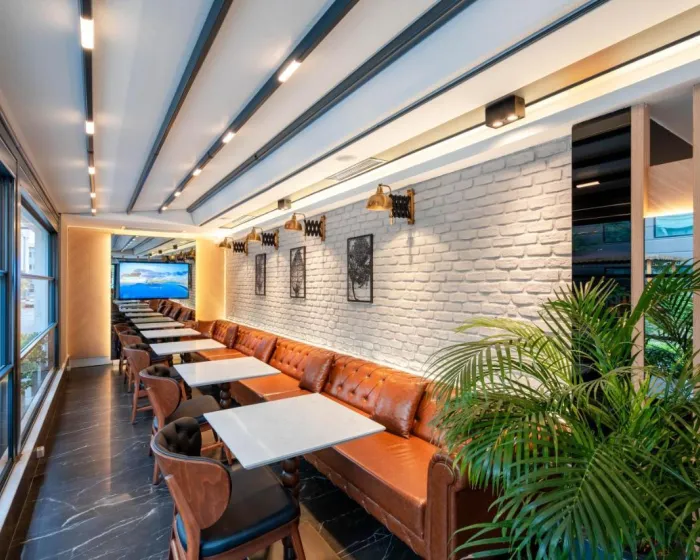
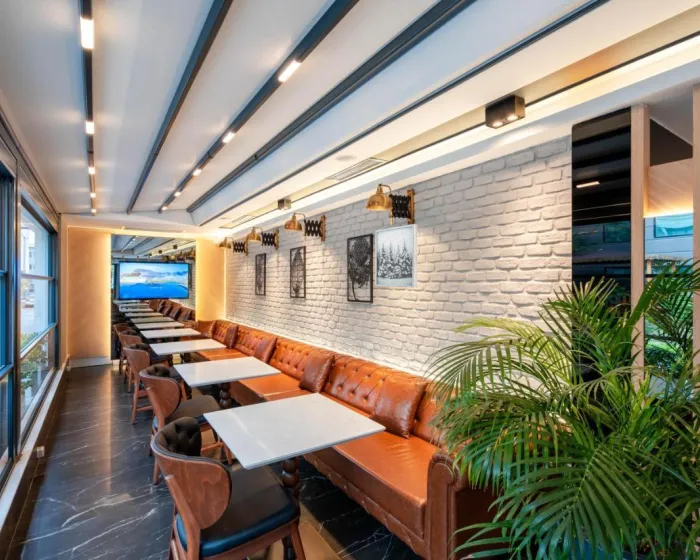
+ wall art (394, 257)
